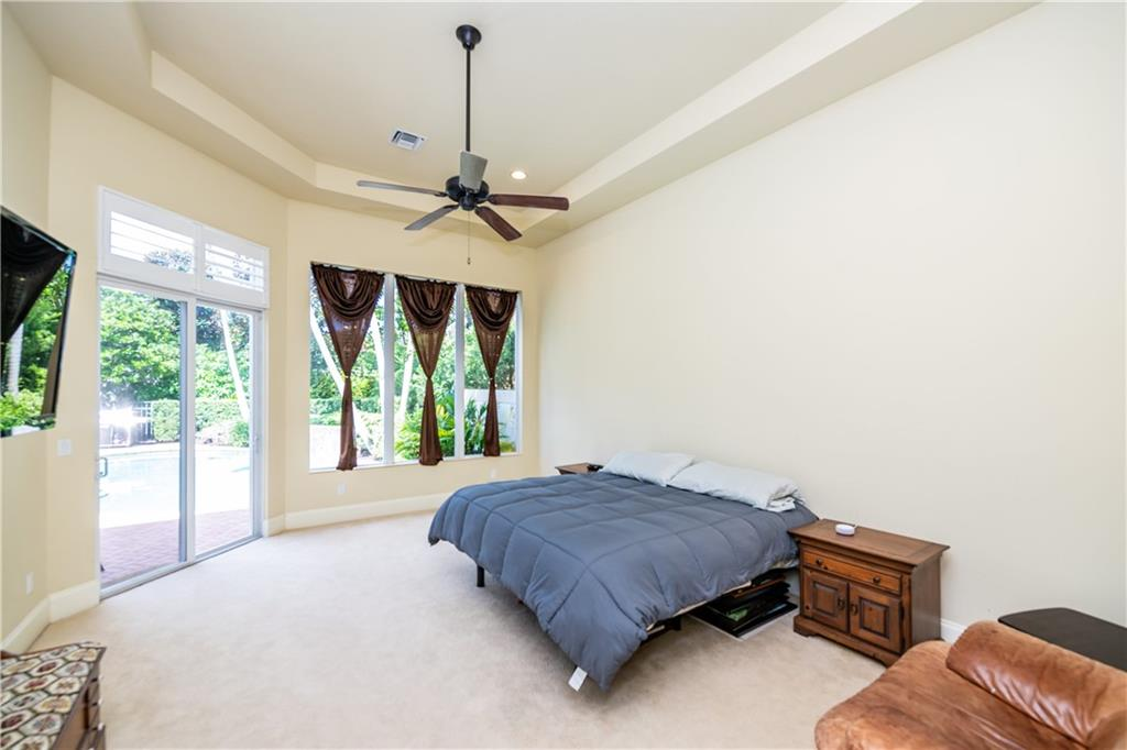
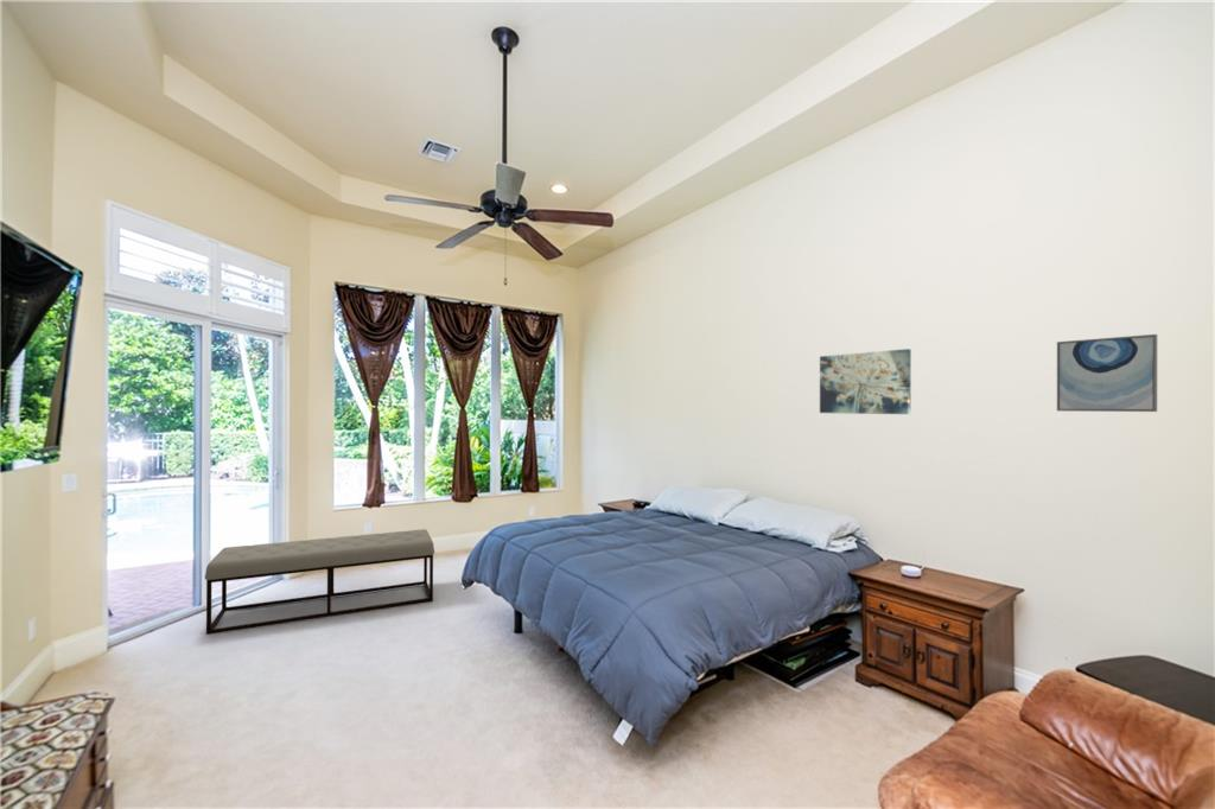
+ wall art (1103, 375)
+ wall art (861, 383)
+ bench (330, 574)
